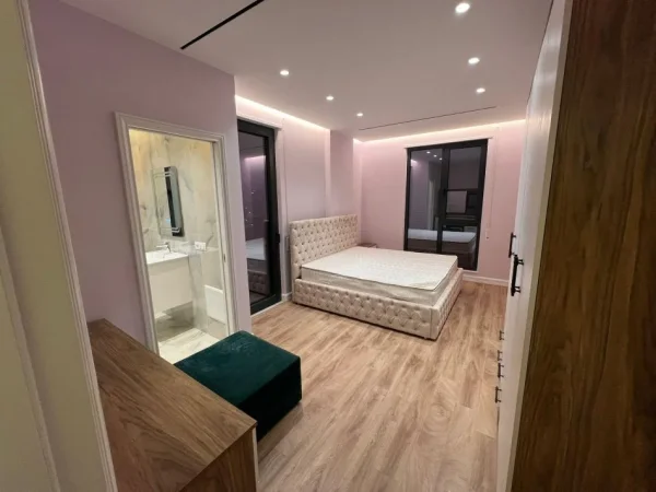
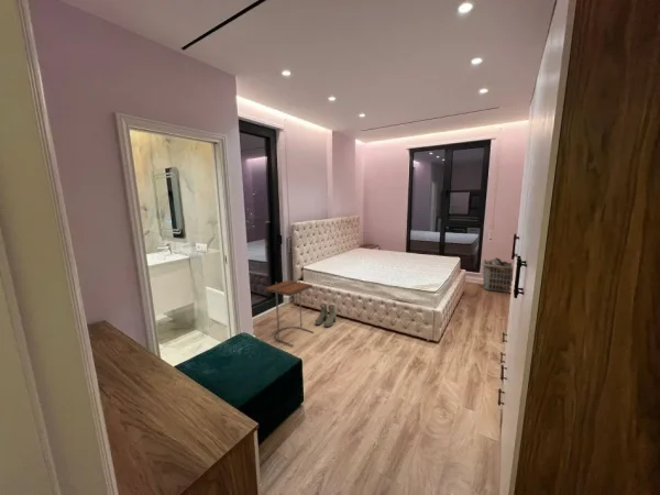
+ clothes hamper (499, 274)
+ boots (326, 315)
+ side table (300, 309)
